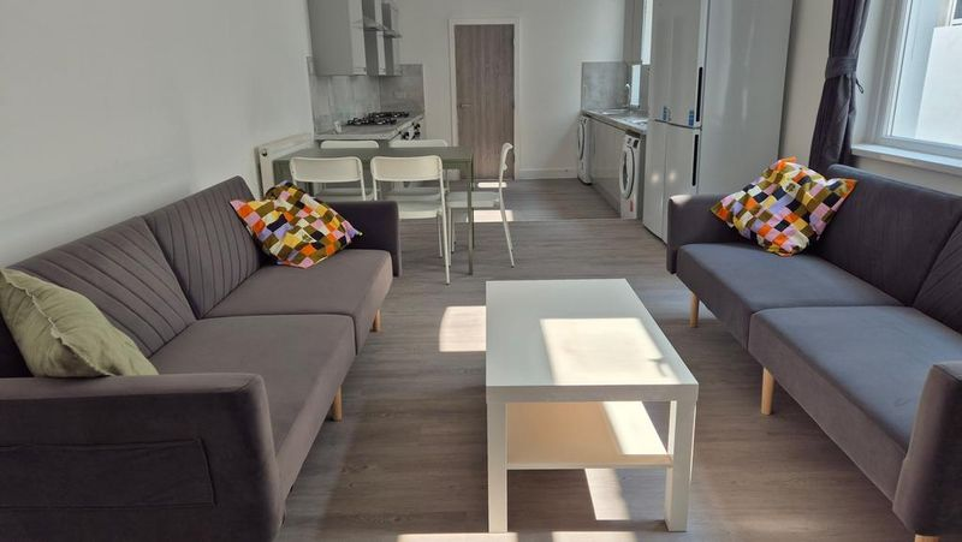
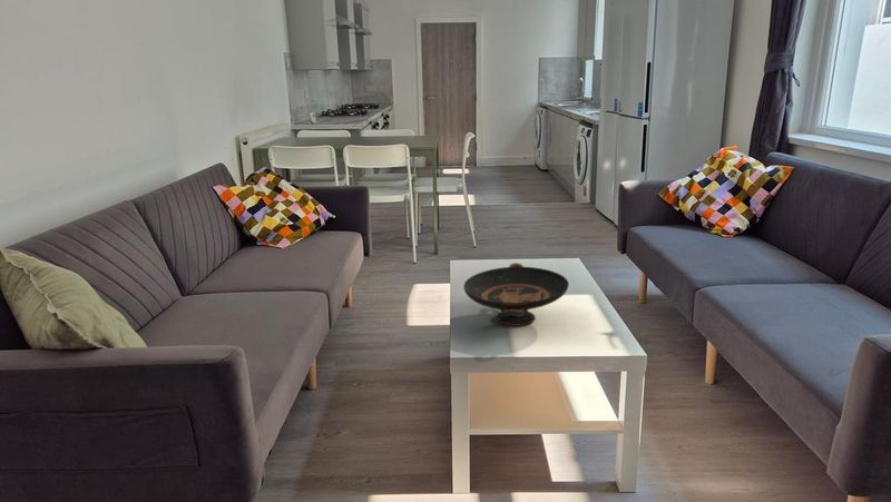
+ decorative bowl (515, 299)
